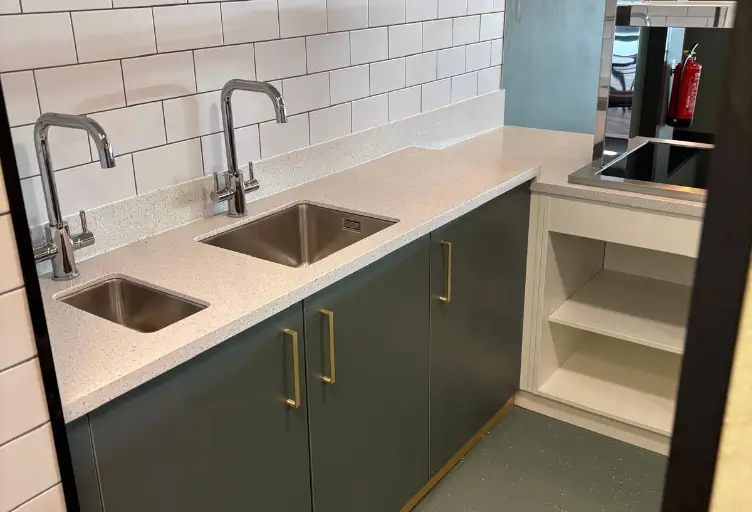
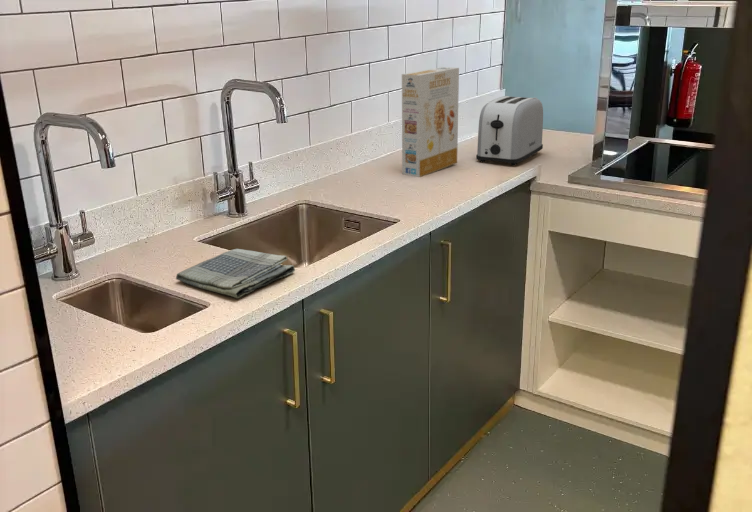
+ toaster (510, 128)
+ dish towel (236, 269)
+ cereal box (430, 120)
